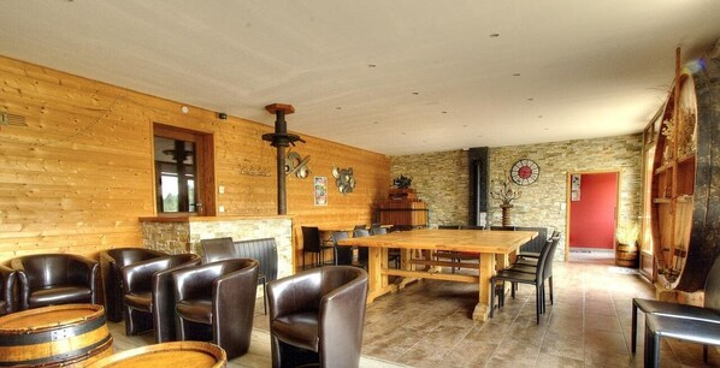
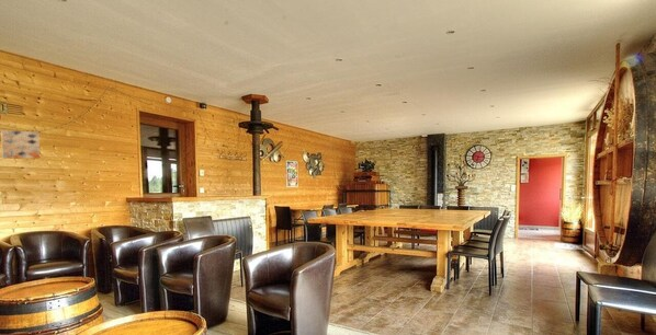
+ wall art (21, 145)
